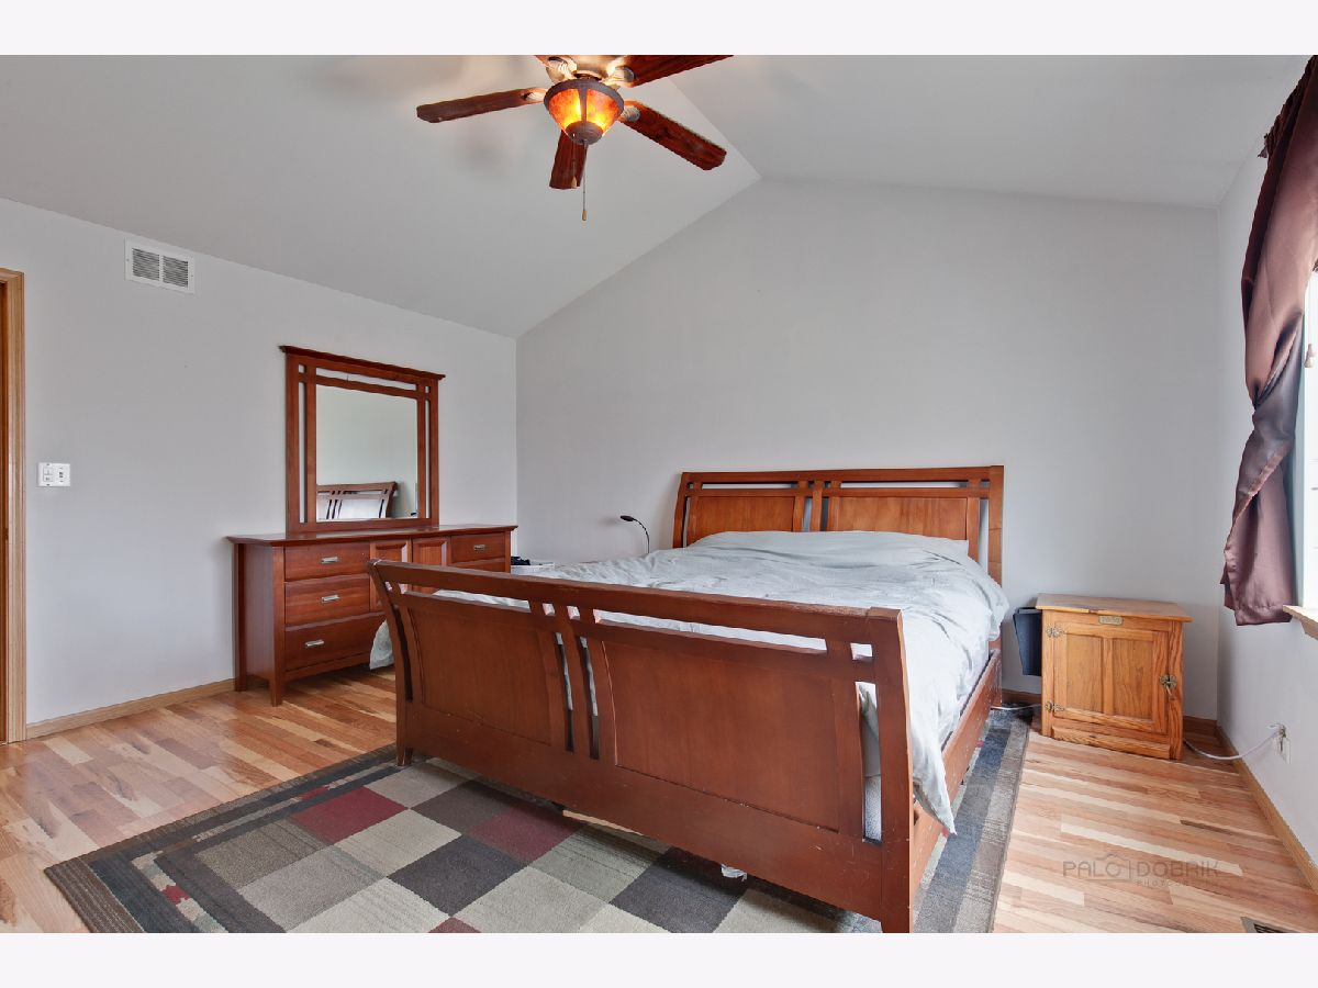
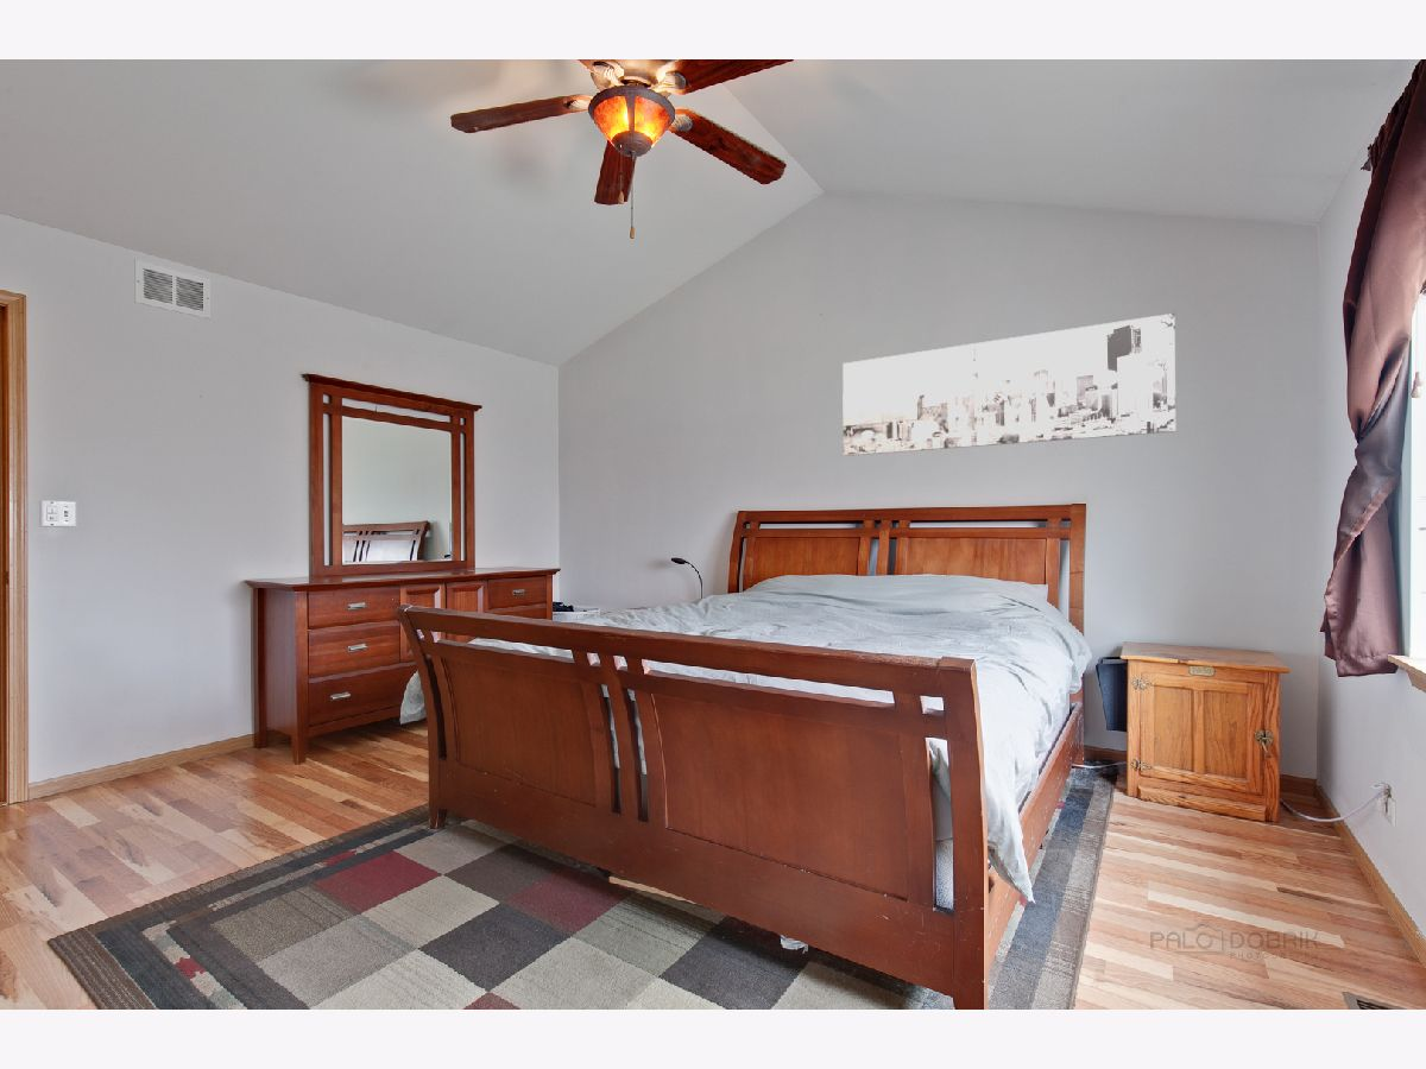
+ wall art (989, 393)
